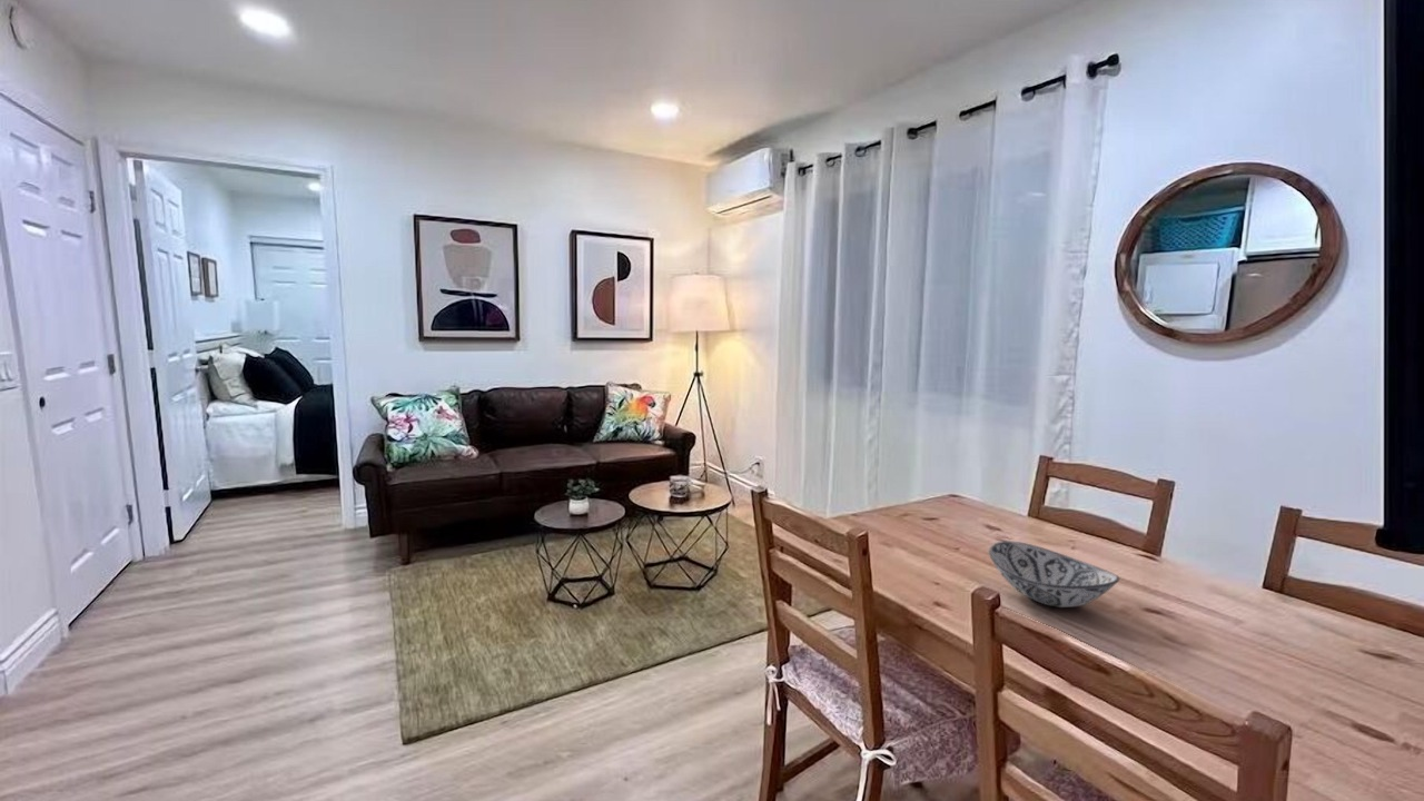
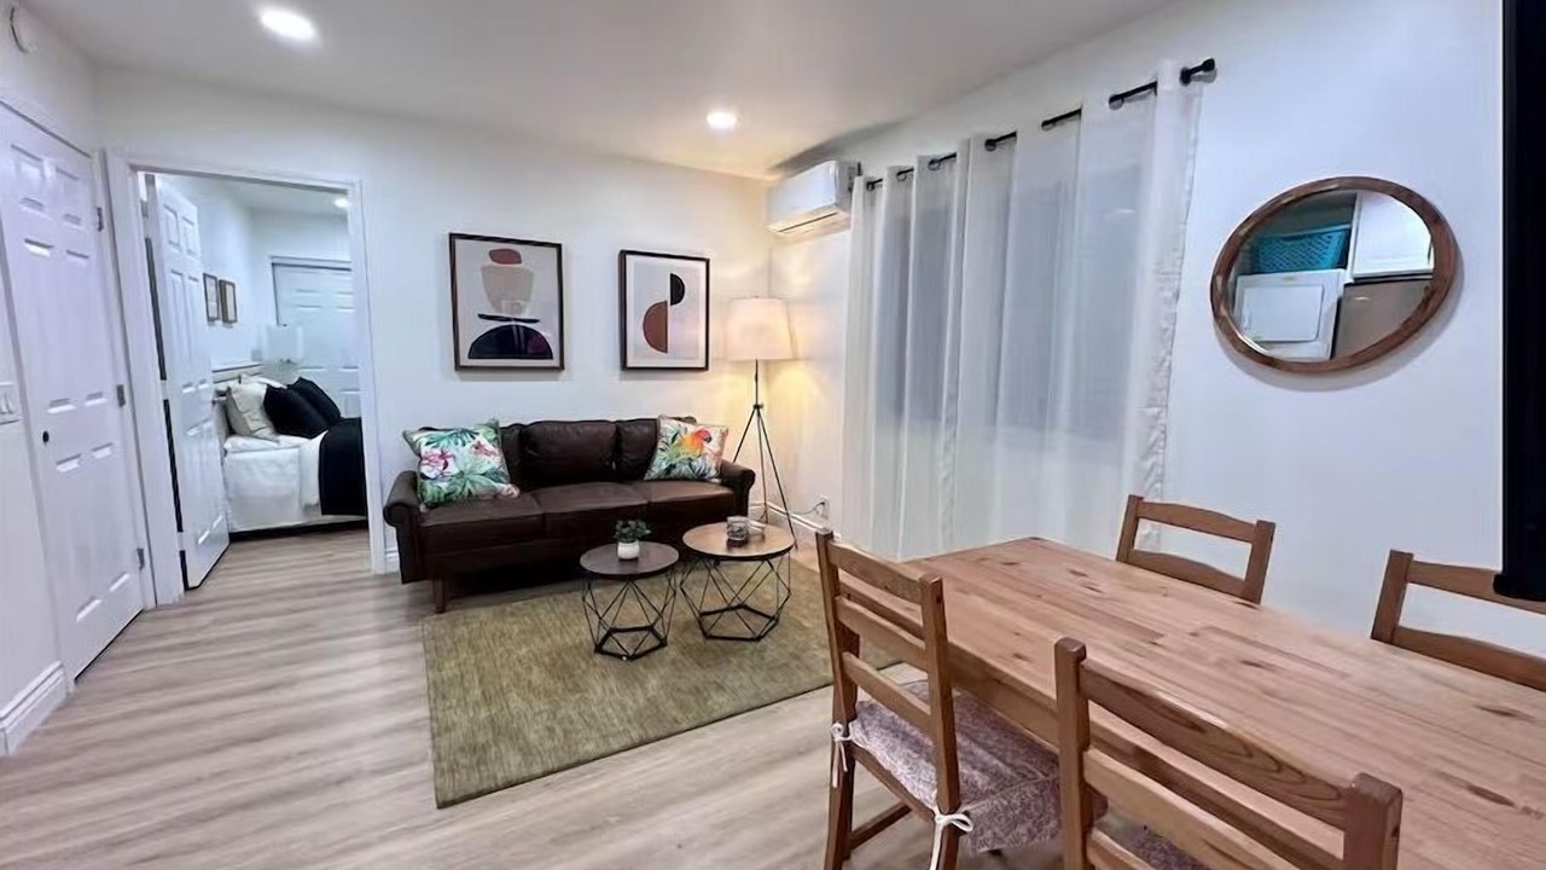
- decorative bowl (1049, 578)
